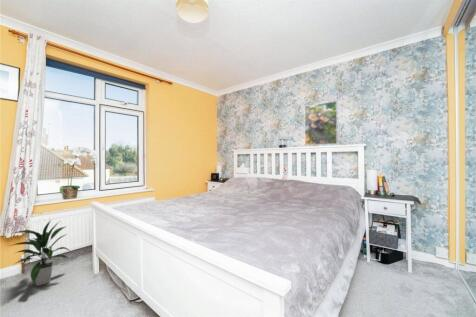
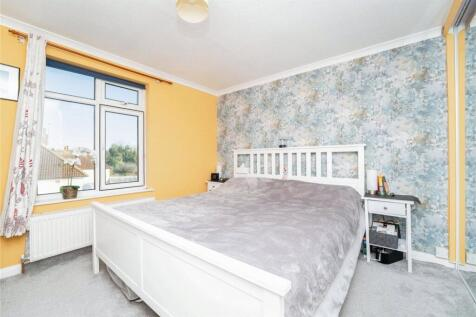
- indoor plant (41, 252)
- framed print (320, 124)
